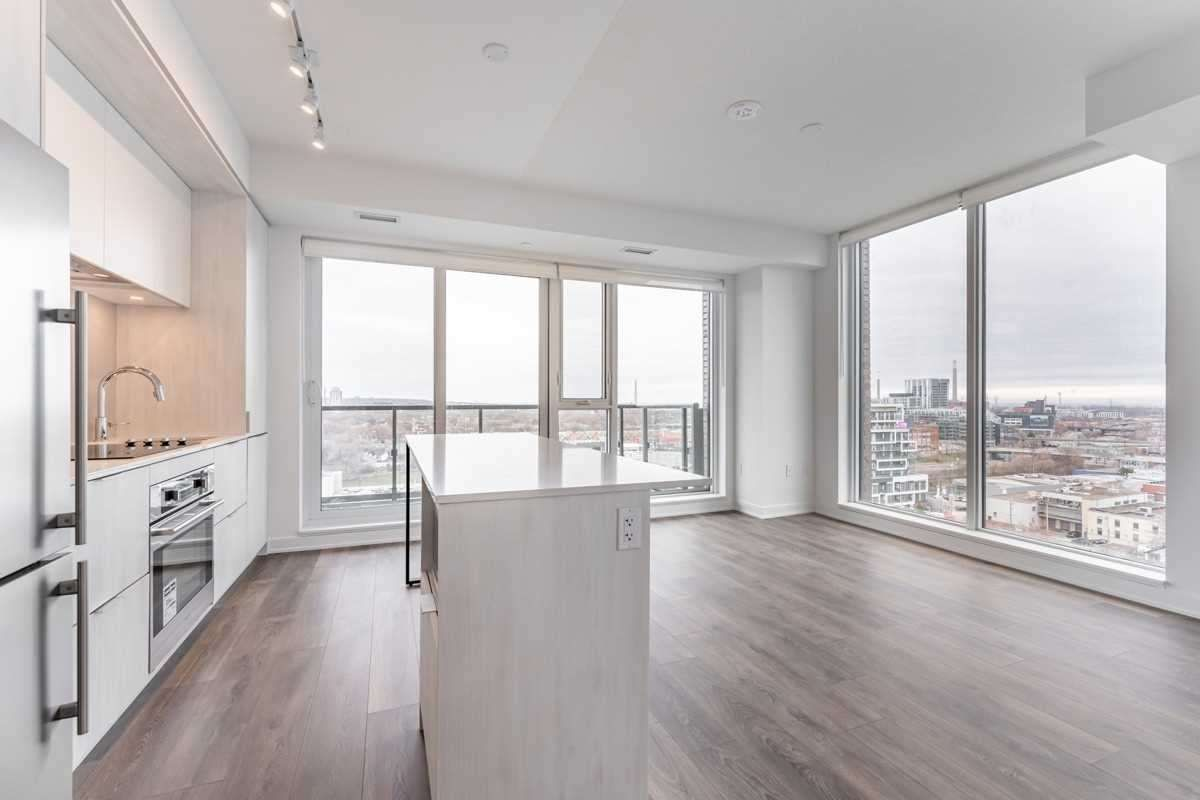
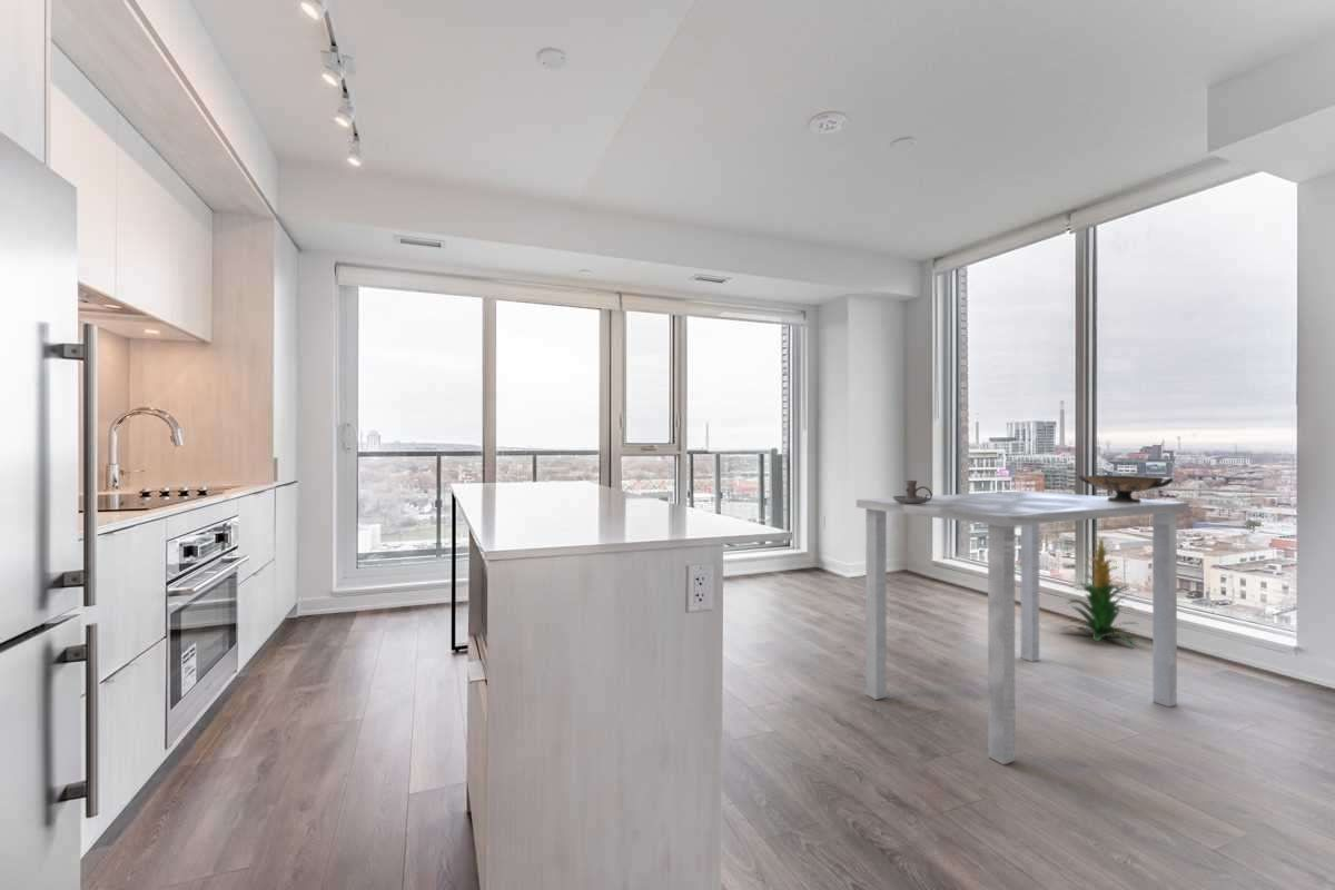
+ indoor plant (1101, 585)
+ candle holder (914, 492)
+ dining table (1021, 600)
+ decorative bowl (1124, 487)
